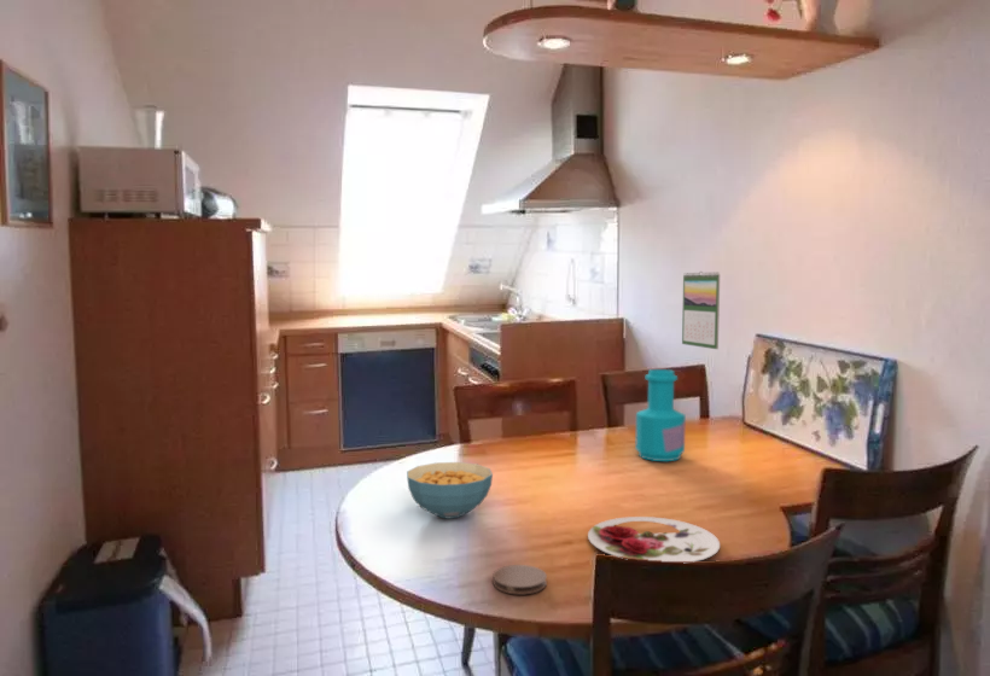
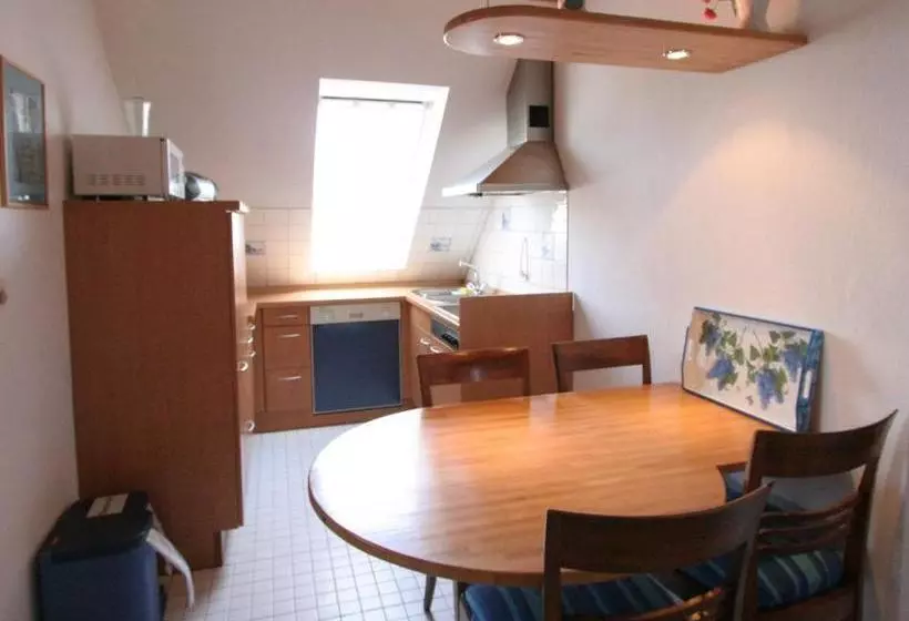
- calendar (699, 309)
- bottle (660, 413)
- cereal bowl (449, 493)
- plate (652, 537)
- coaster (519, 578)
